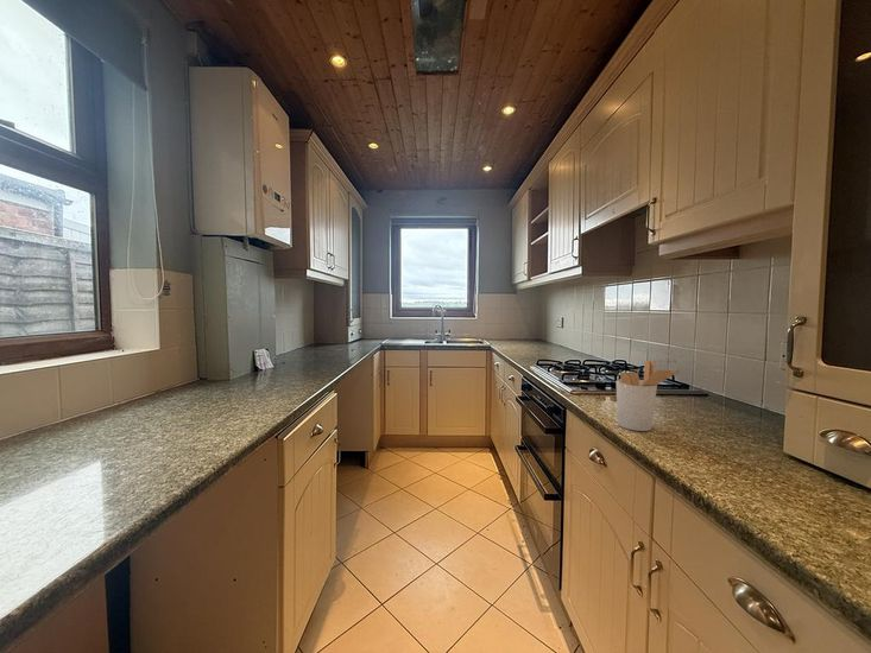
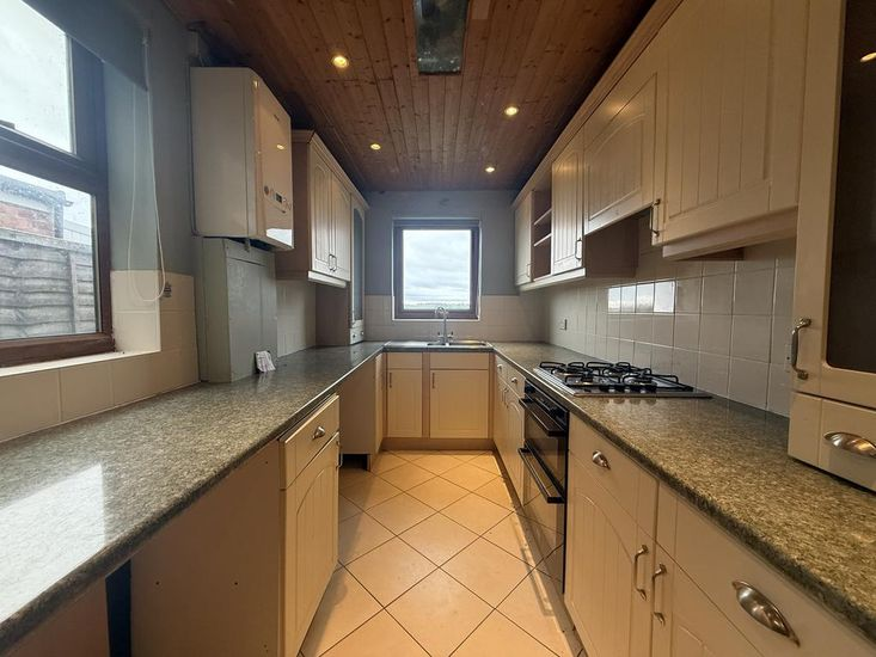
- utensil holder (644, 395)
